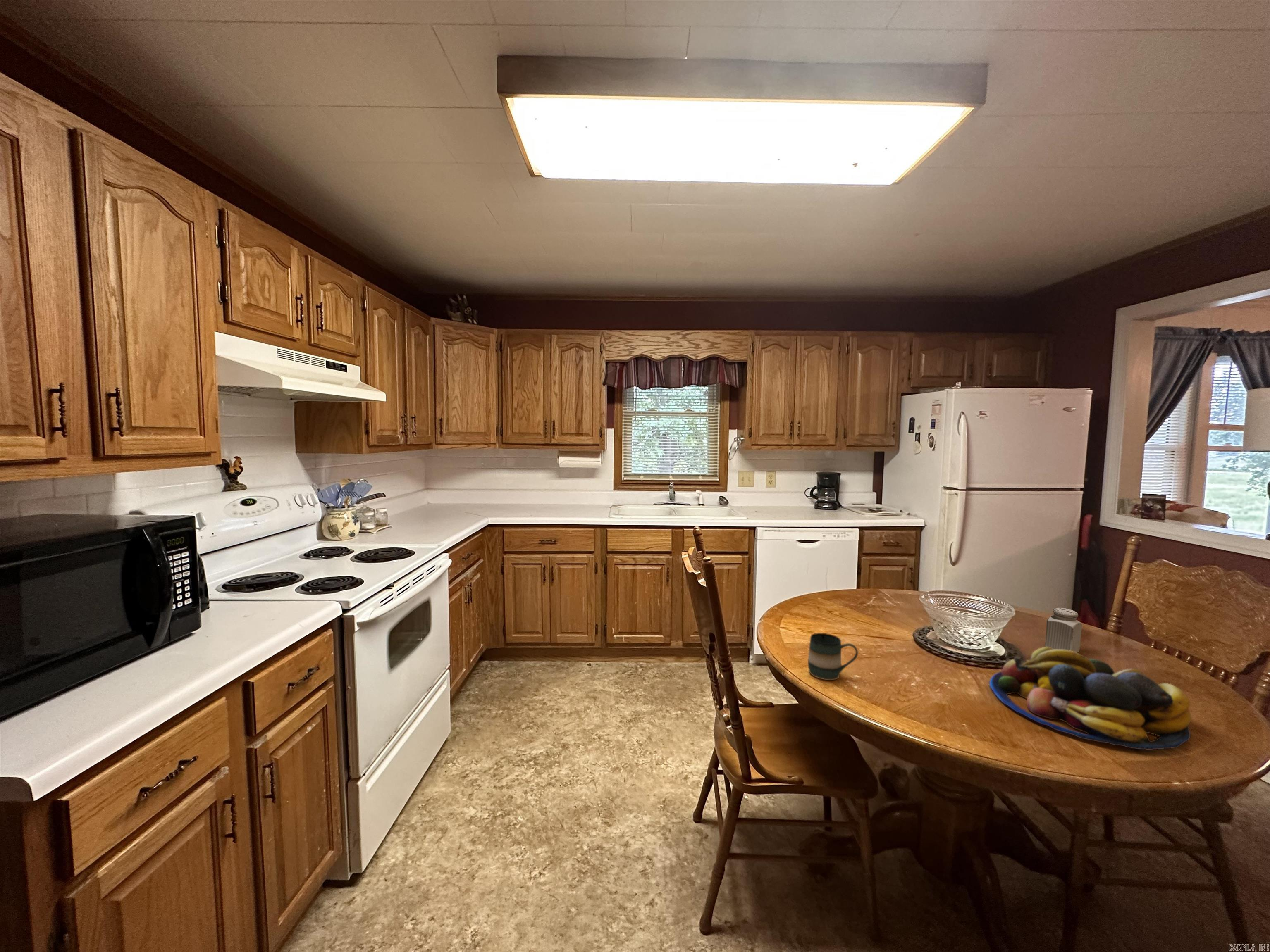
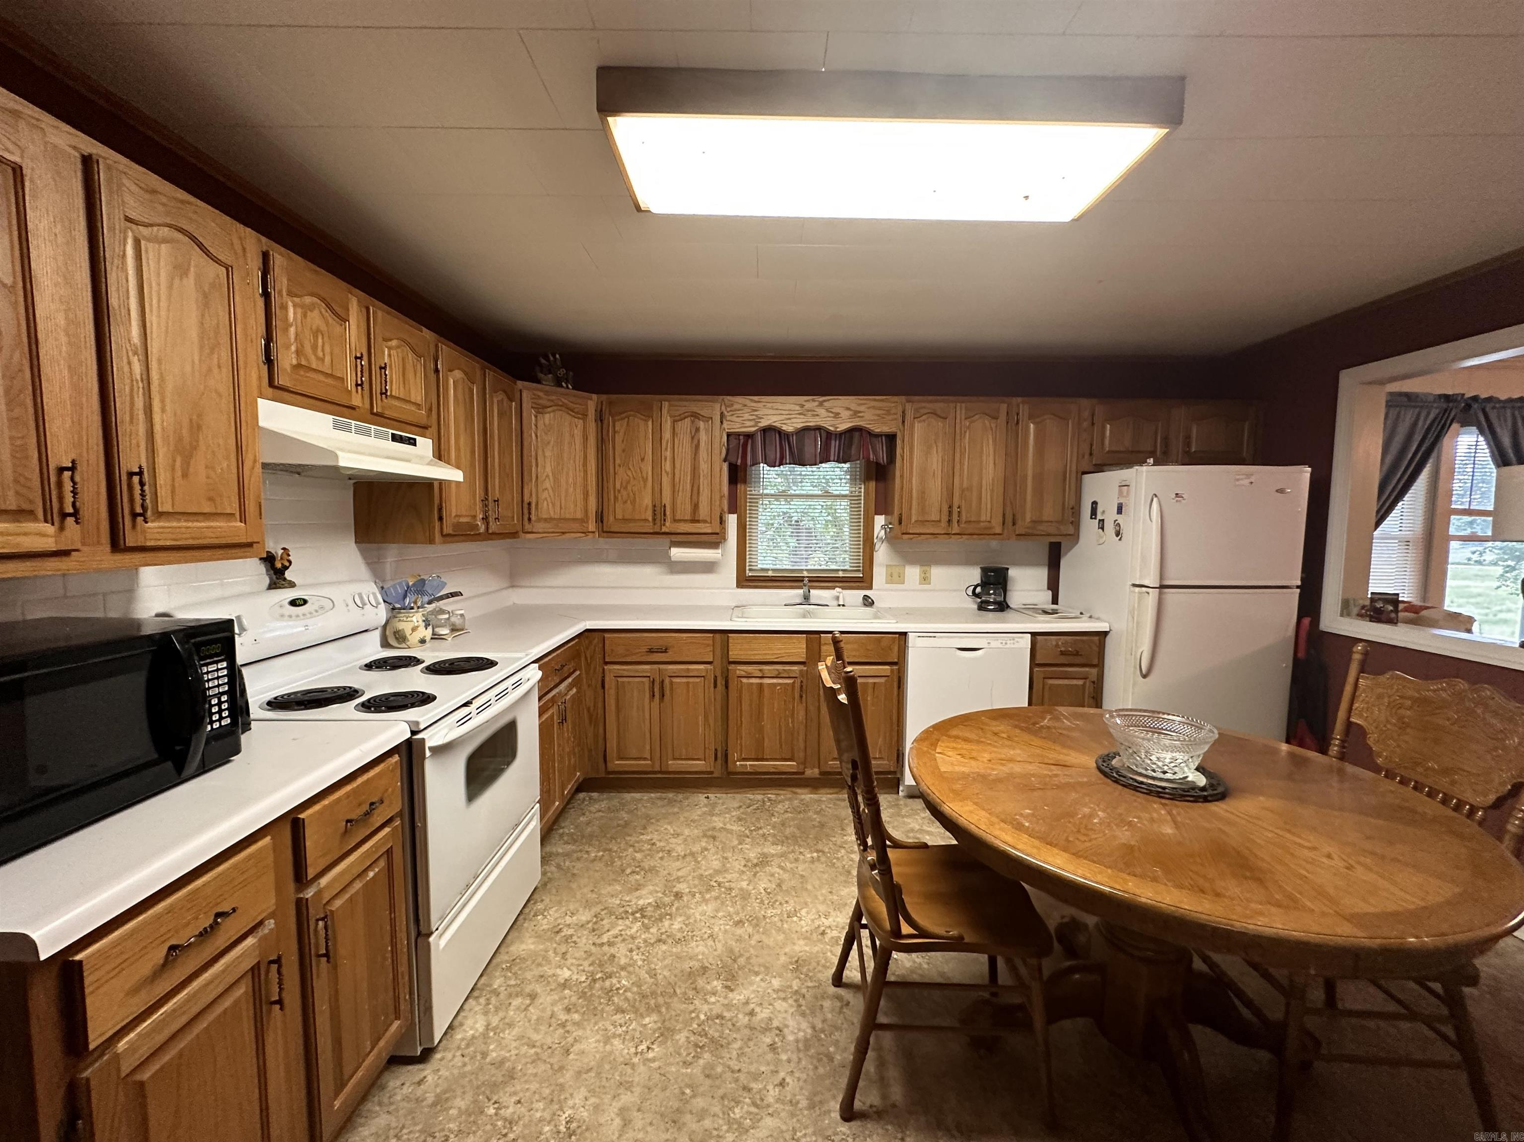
- fruit bowl (1080, 680)
- mug (832, 657)
- salt shaker (1064, 630)
